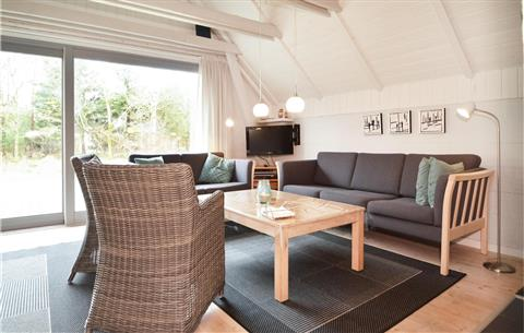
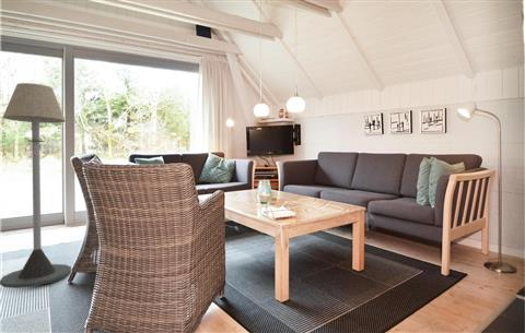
+ floor lamp (36, 181)
